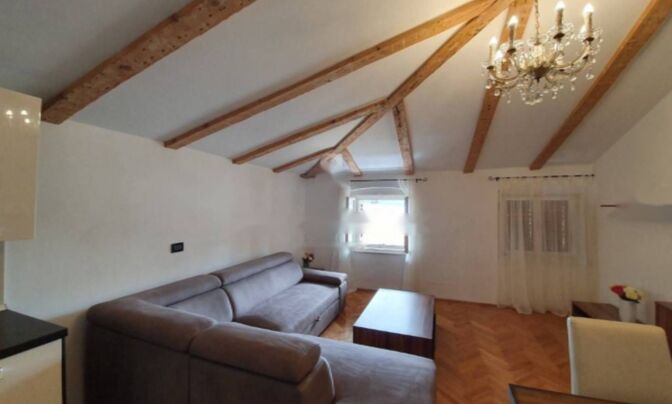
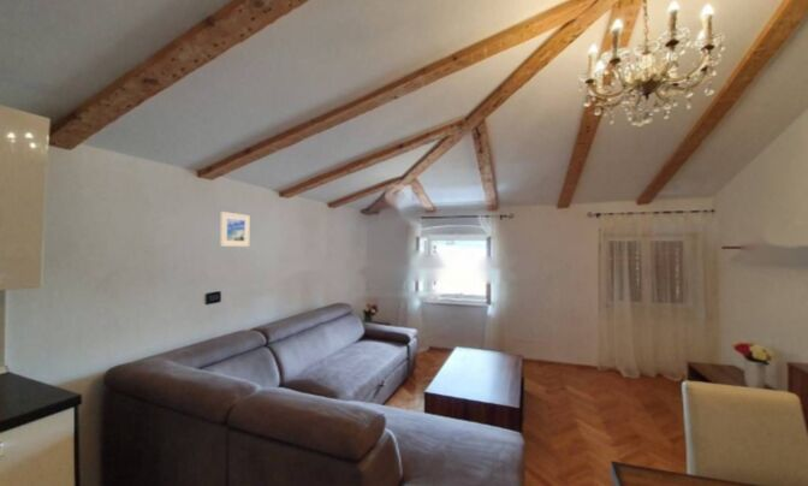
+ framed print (234, 230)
